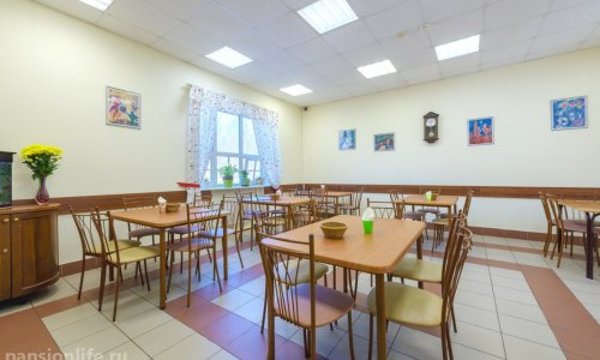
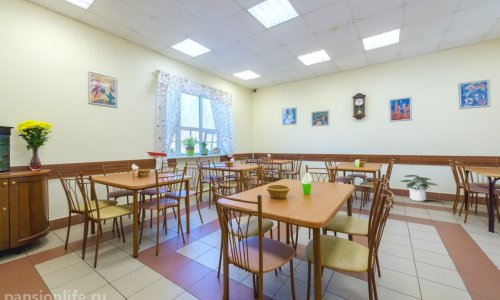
+ potted plant (418, 188)
